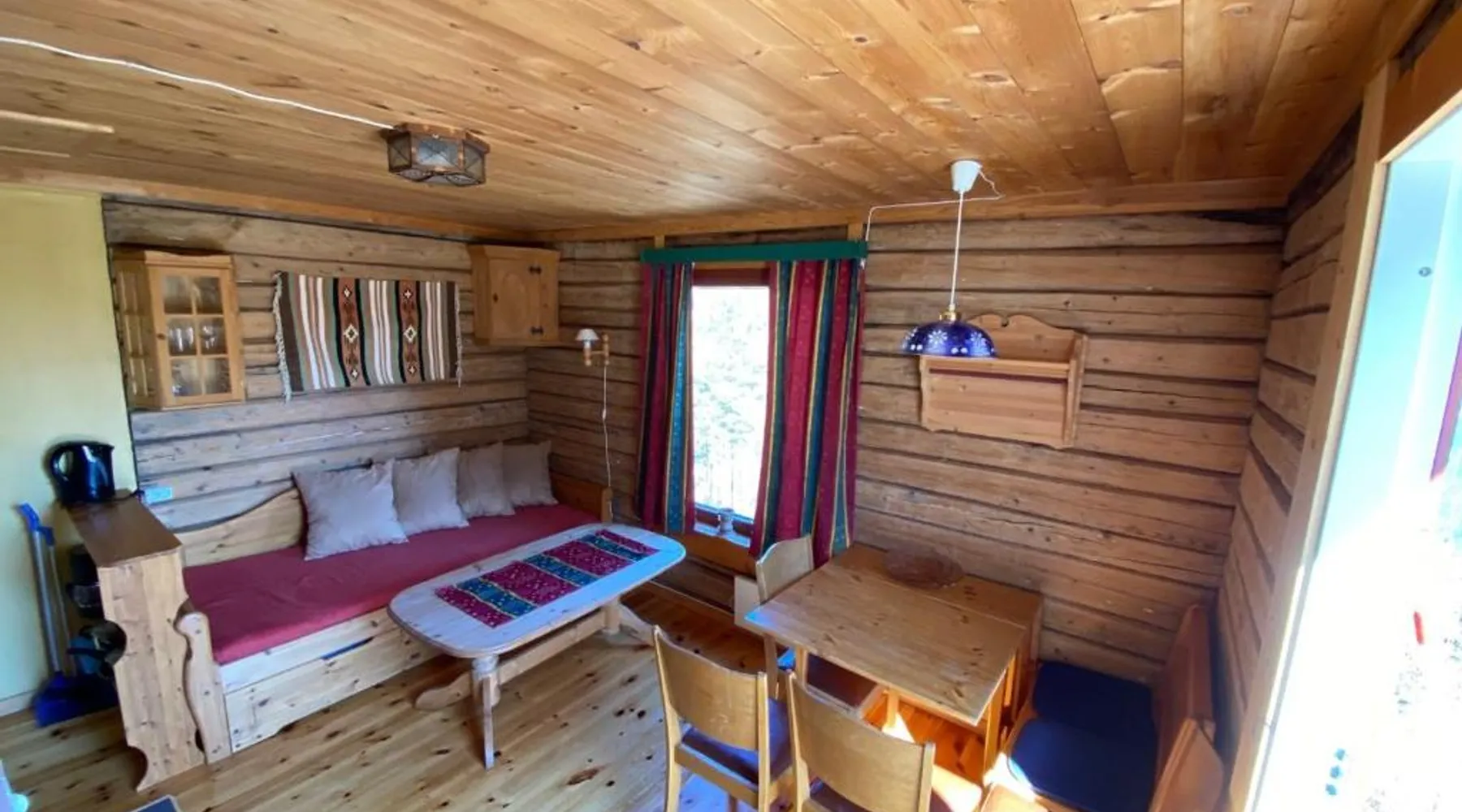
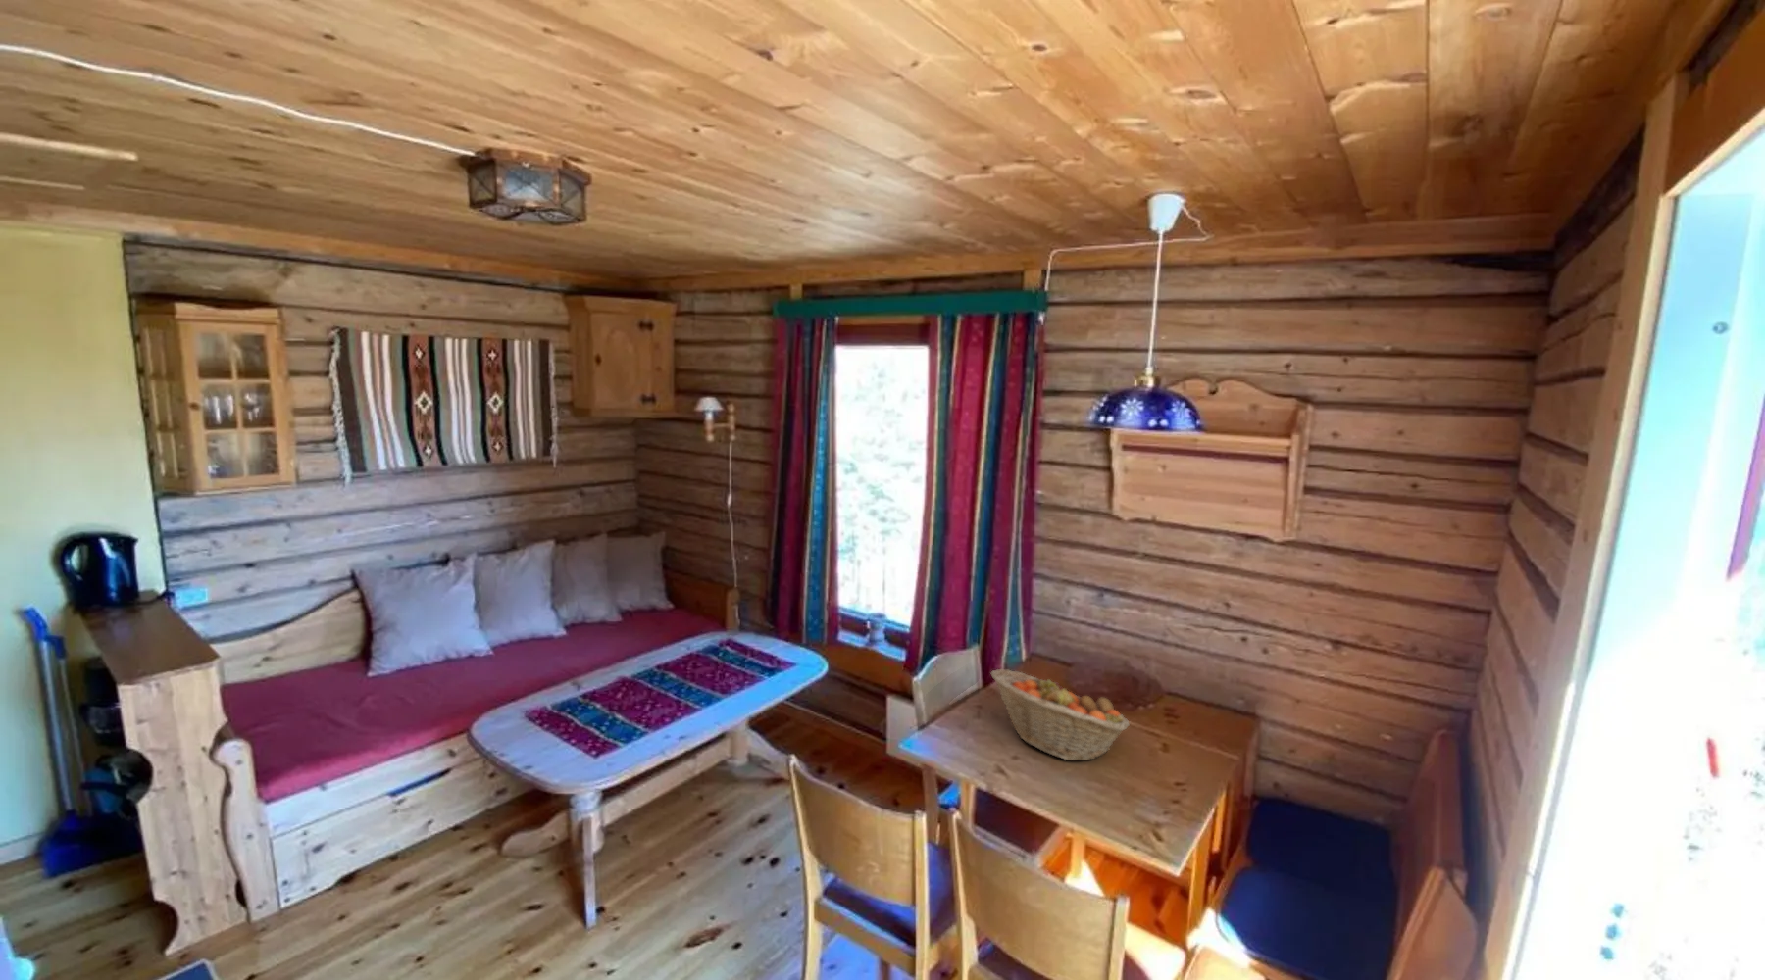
+ fruit basket (1056, 707)
